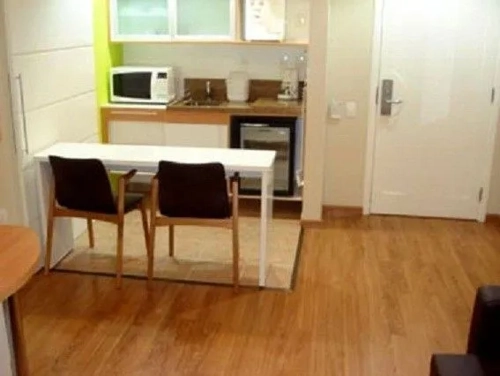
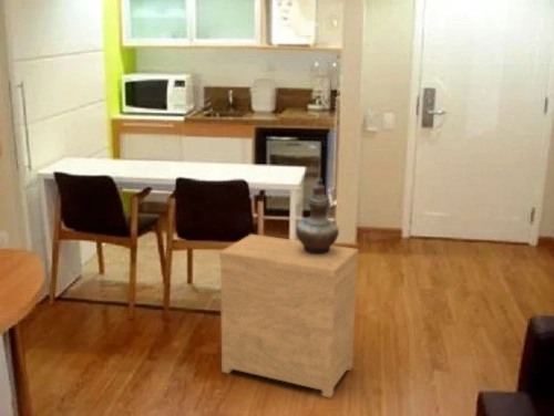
+ side table (290, 309)
+ decorative vase (317, 214)
